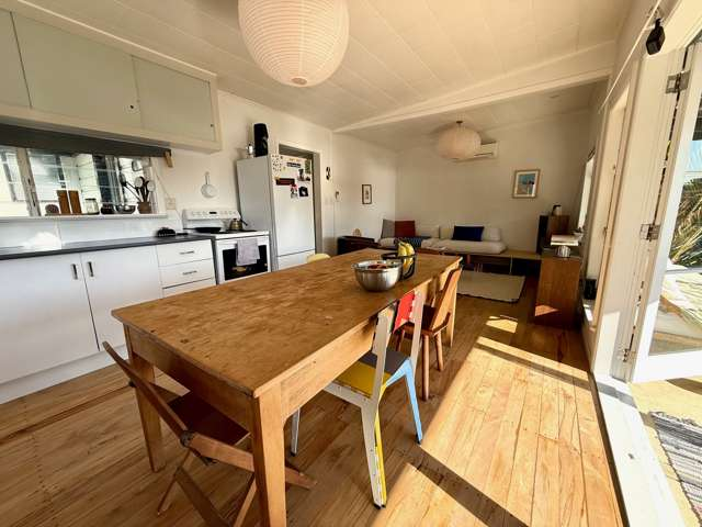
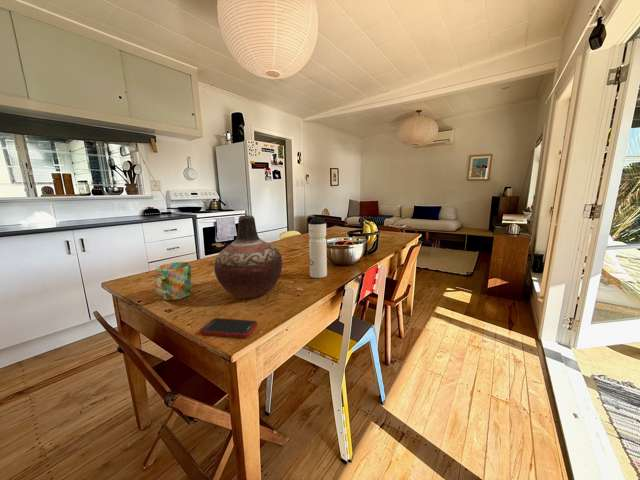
+ water bottle (317, 245)
+ cell phone (229, 327)
+ mug (172, 282)
+ vase (248, 254)
